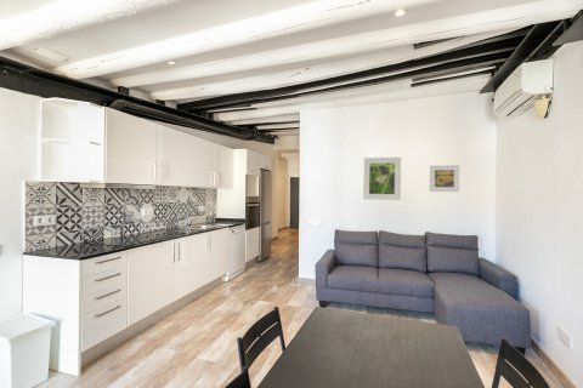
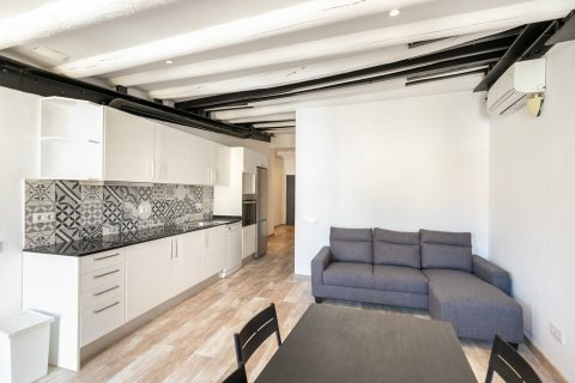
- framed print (443, 178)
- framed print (381, 178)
